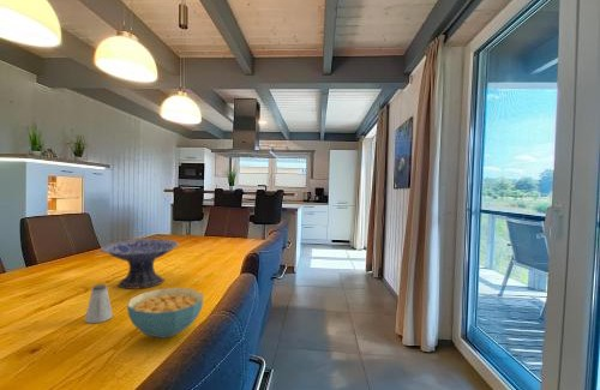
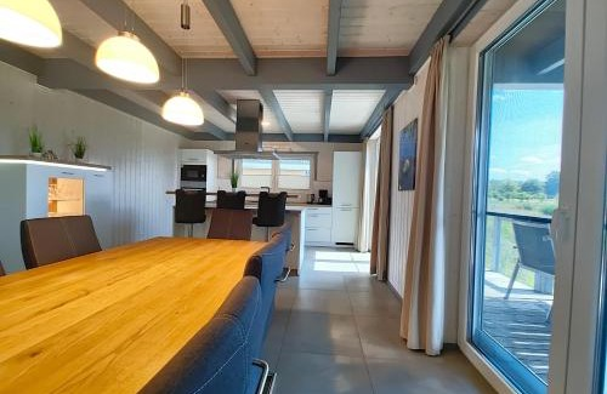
- decorative bowl (140, 263)
- saltshaker (98, 301)
- cereal bowl (166, 316)
